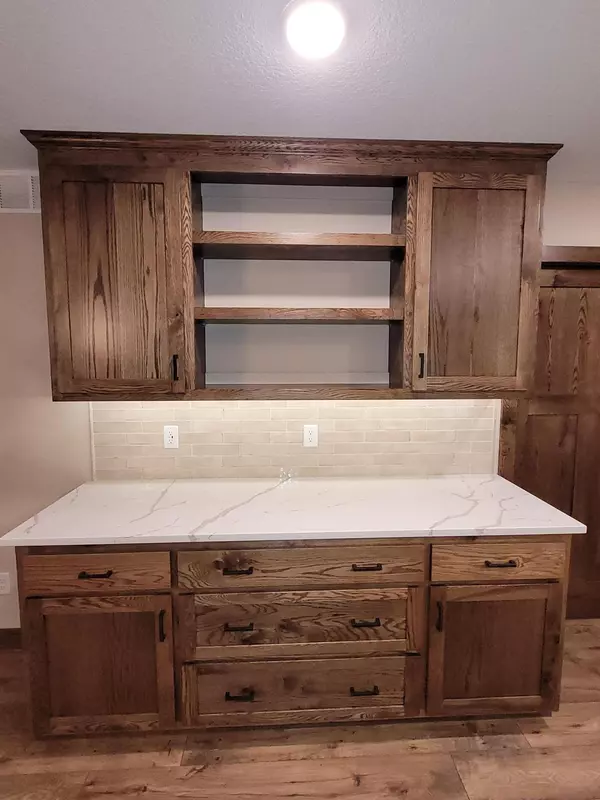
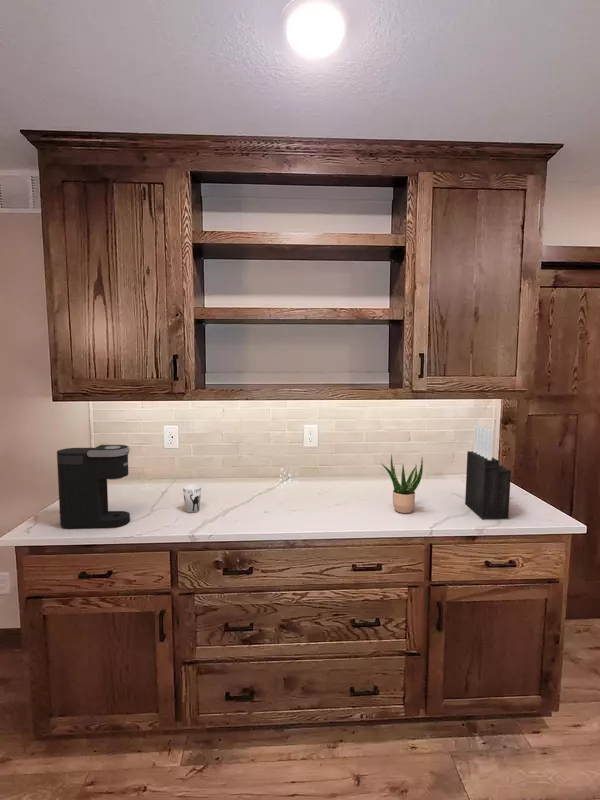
+ knife block (490, 469)
+ cup (192, 498)
+ potted plant (404, 481)
+ coffee maker (94, 485)
